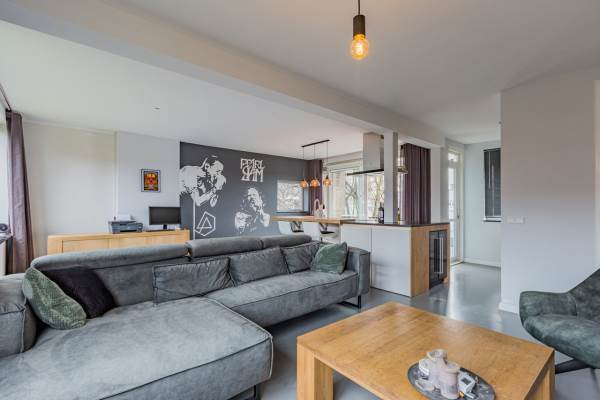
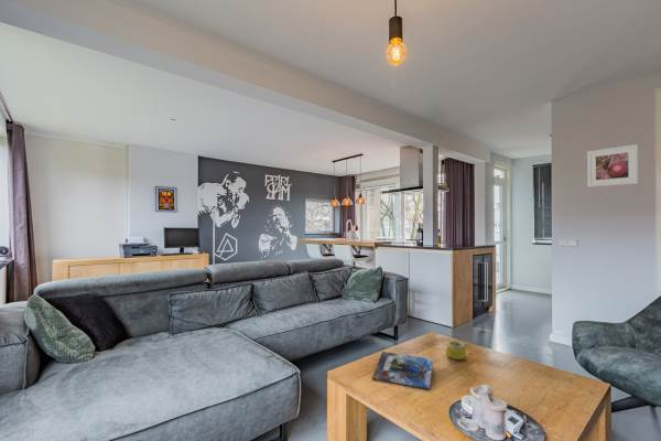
+ magazine (403, 368)
+ mug (454, 346)
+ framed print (611, 166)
